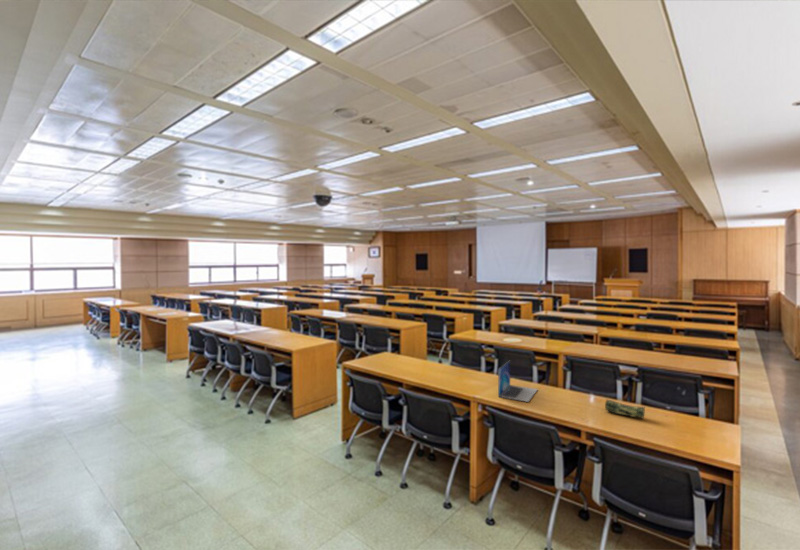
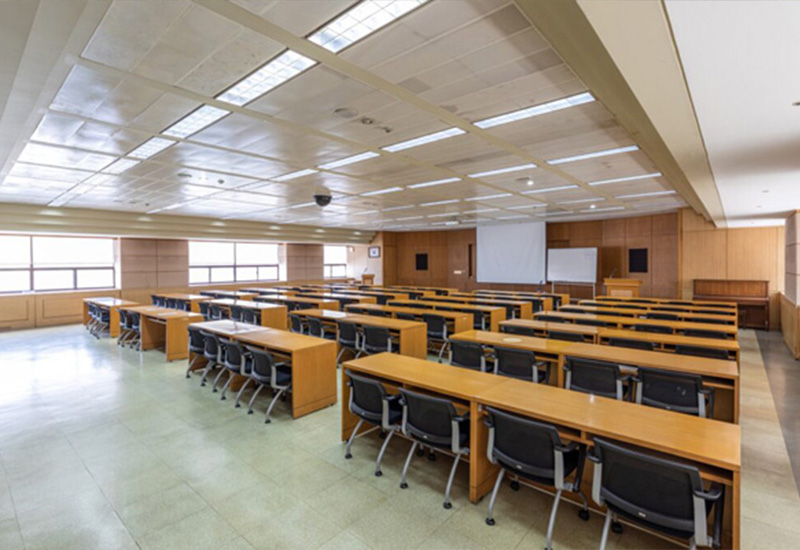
- laptop (518, 386)
- pencil case (625, 409)
